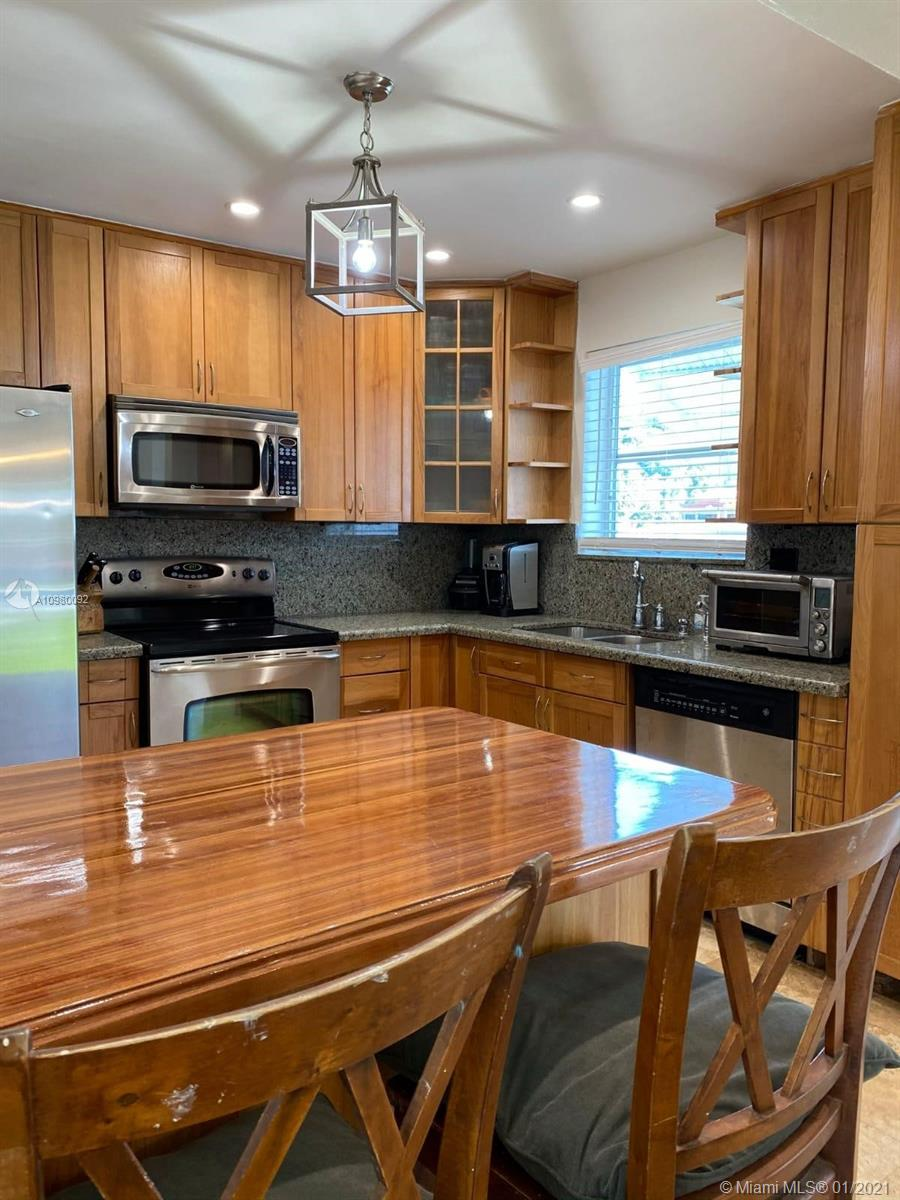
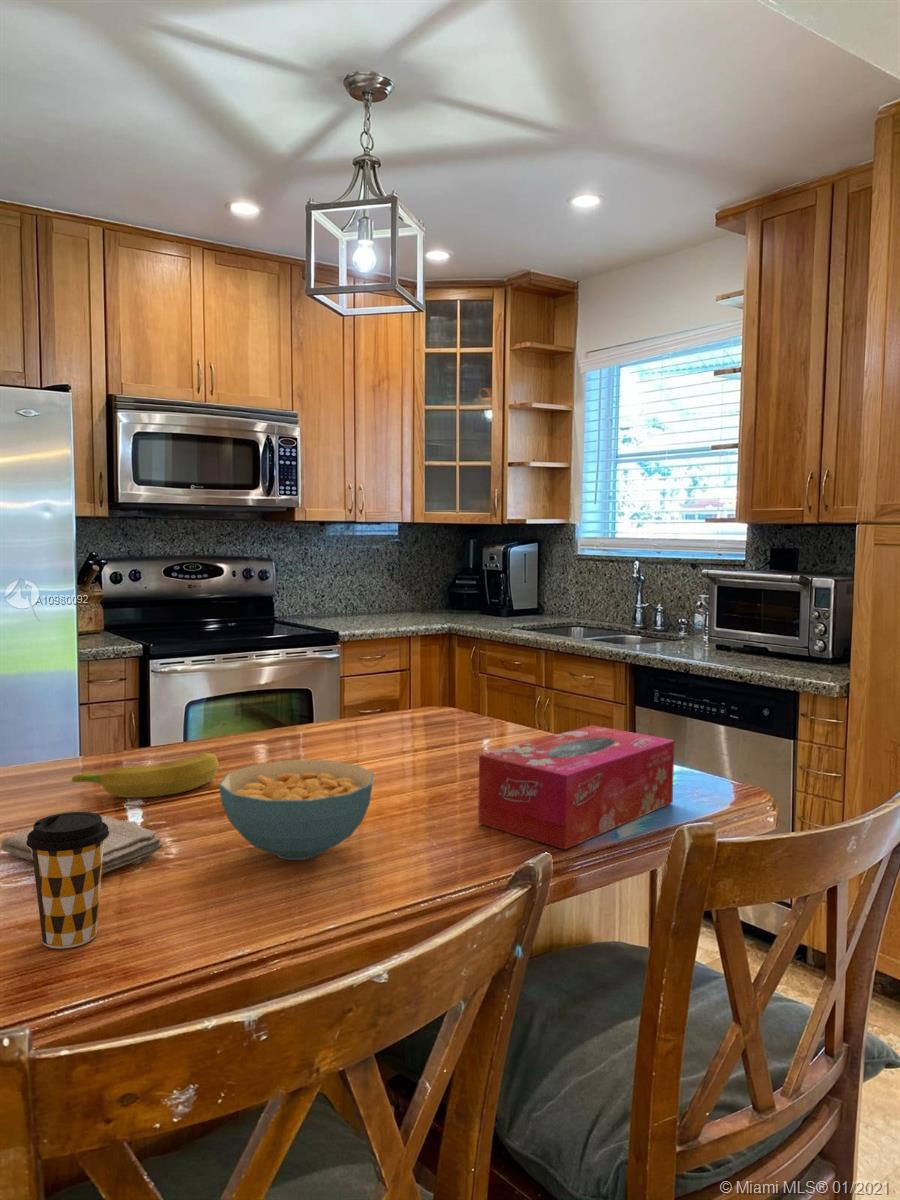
+ banana (153, 771)
+ washcloth (104, 841)
+ cereal bowl (298, 815)
+ tissue box (580, 780)
+ coffee cup (69, 879)
